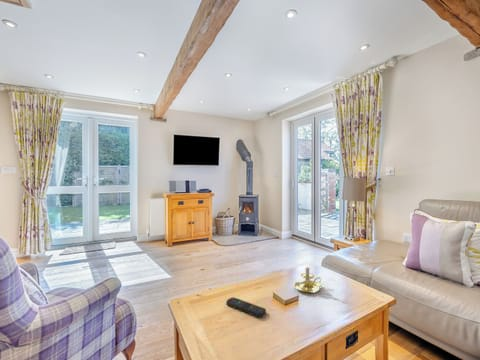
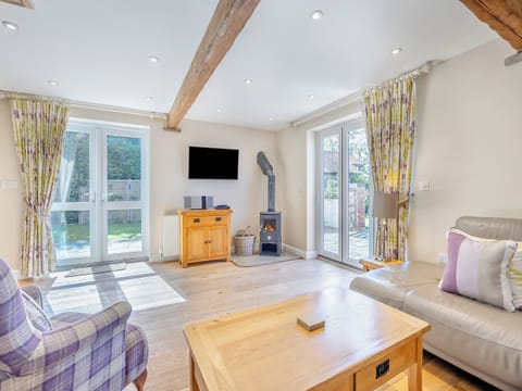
- remote control (245, 306)
- candle holder (309, 273)
